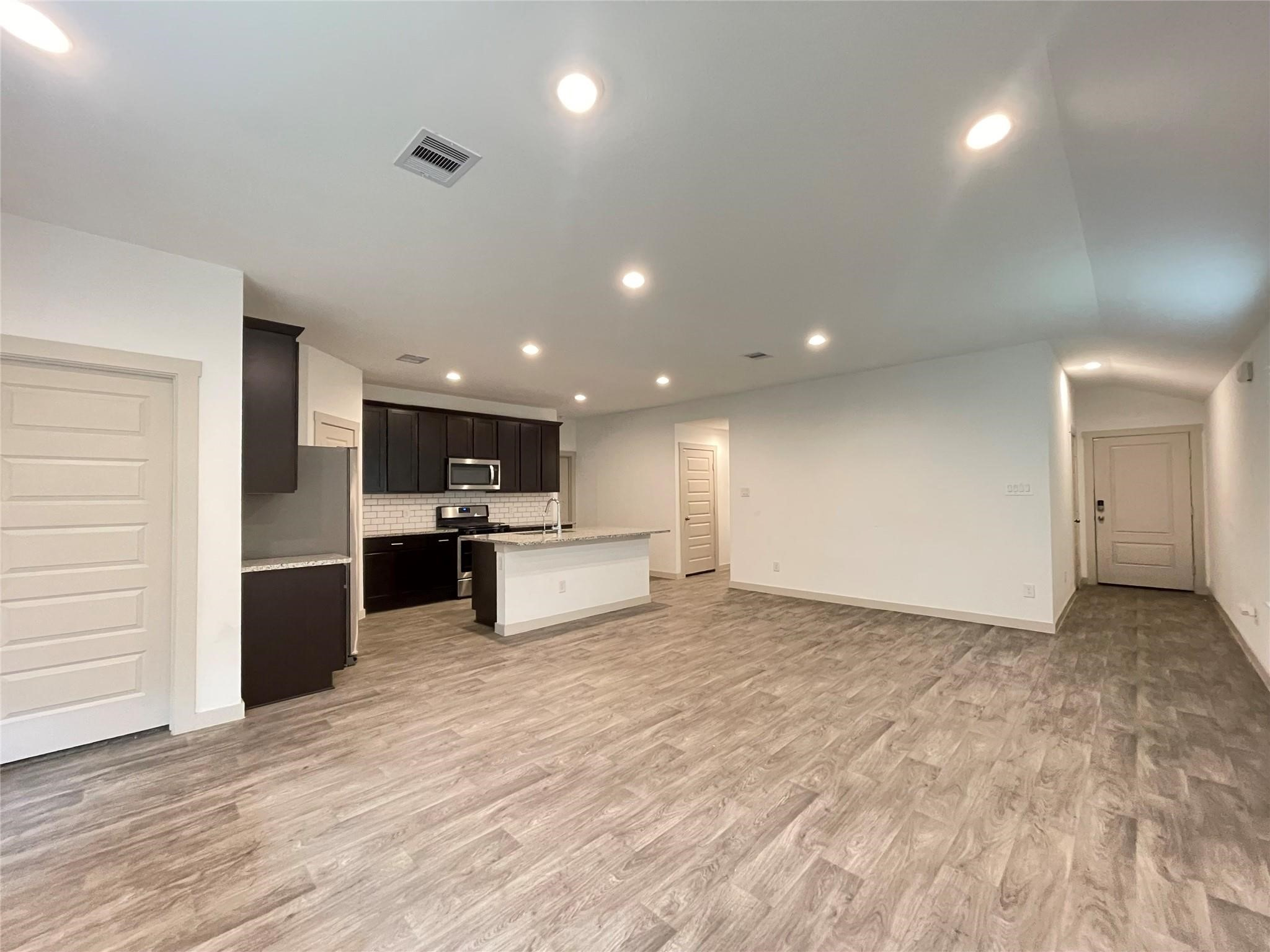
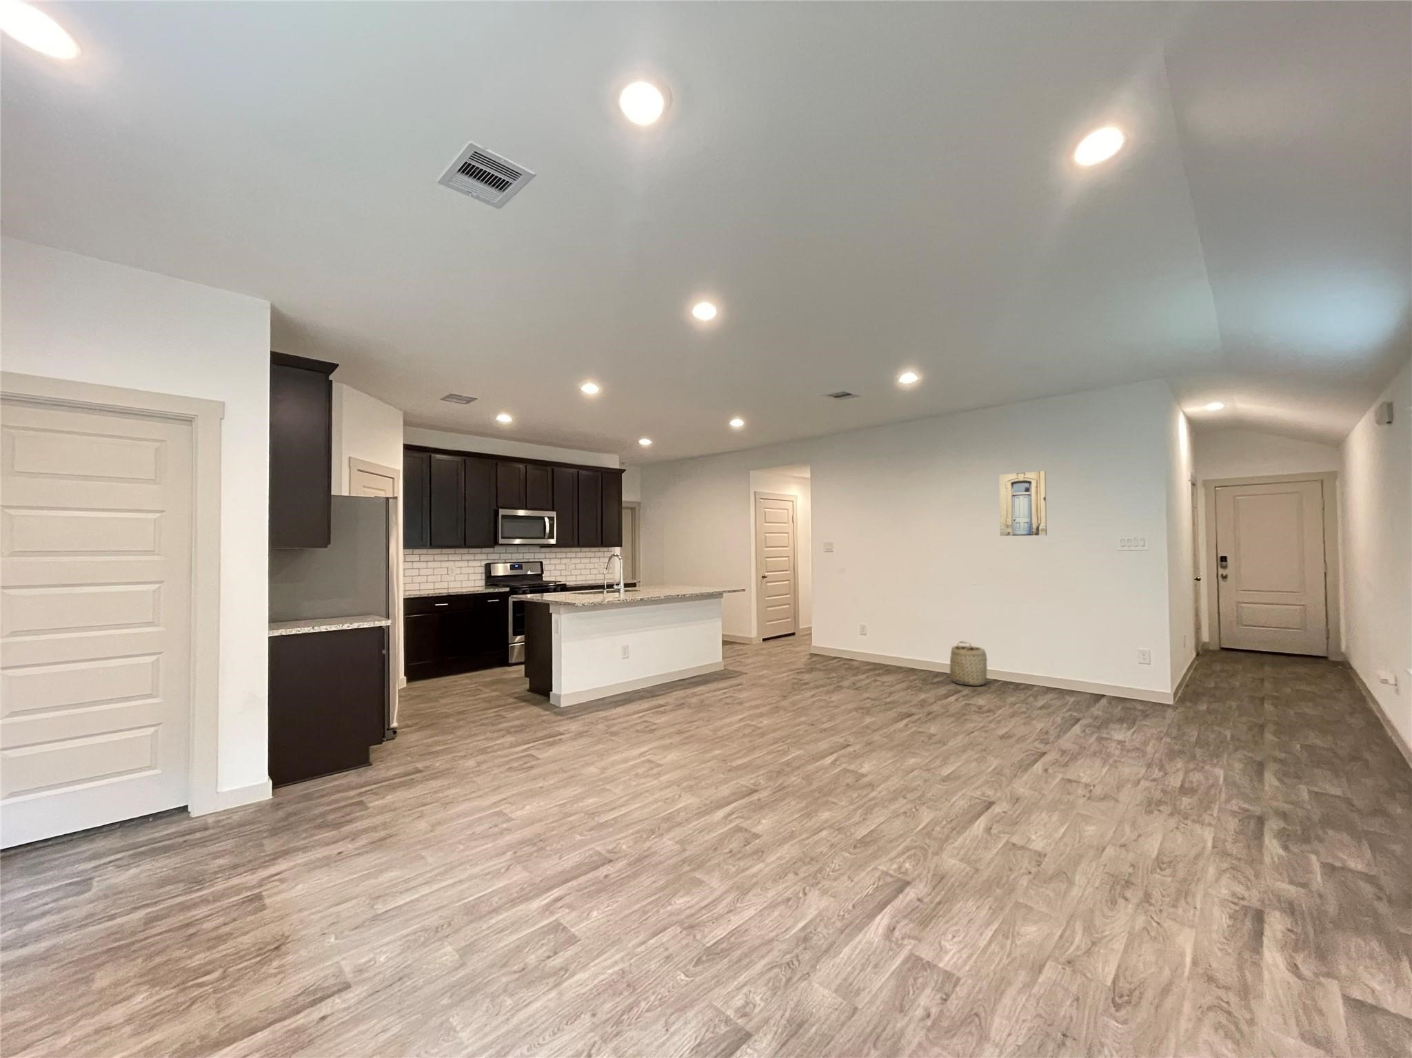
+ wall art (1022, 505)
+ basket (968, 662)
